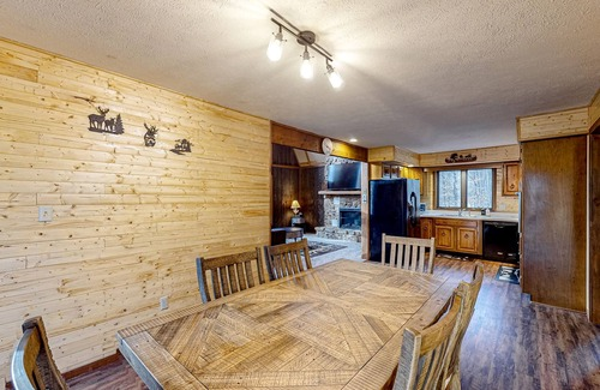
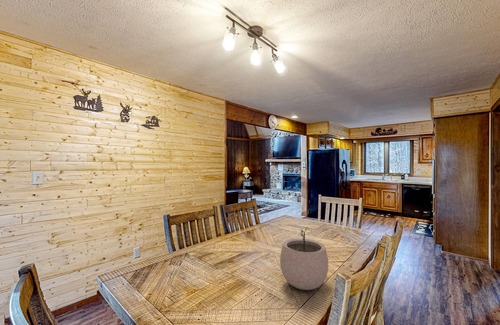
+ plant pot (303, 256)
